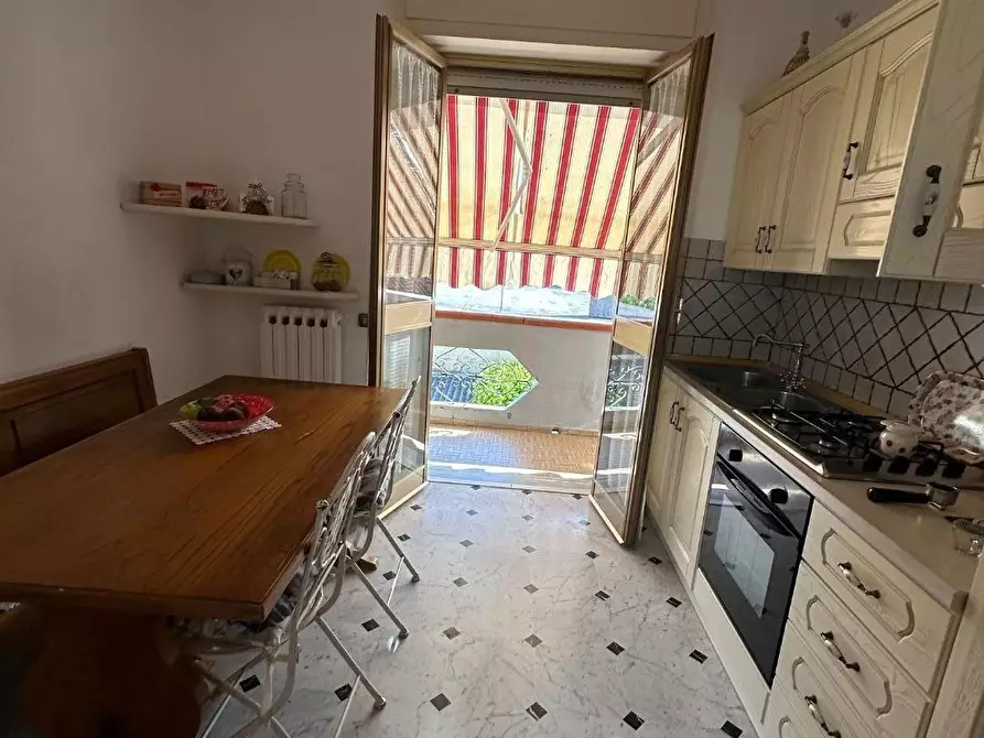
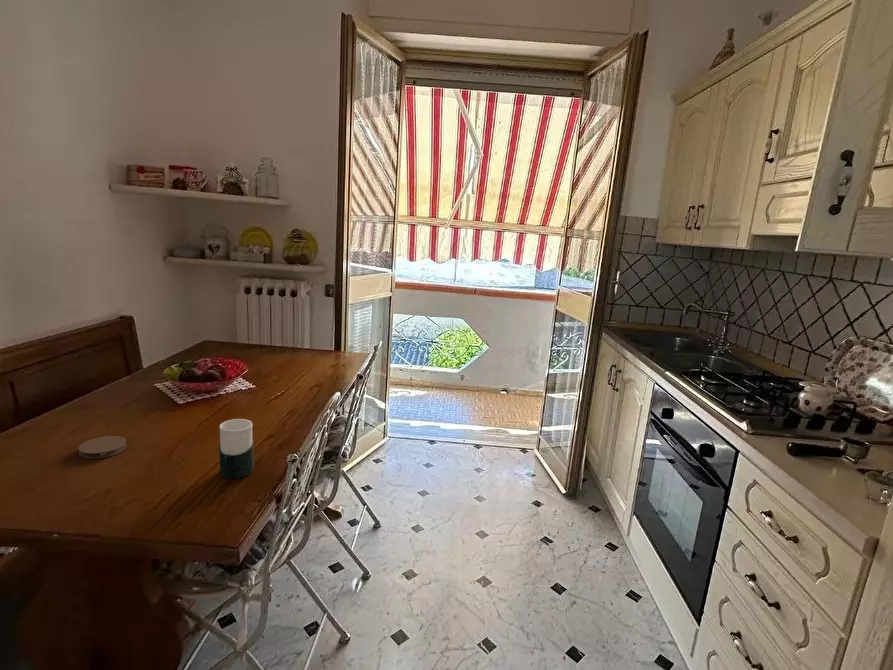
+ cup (234, 450)
+ coaster (103, 446)
